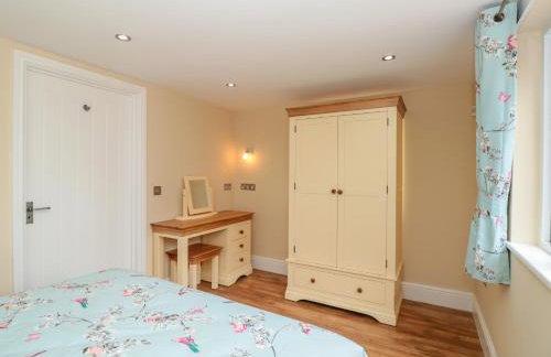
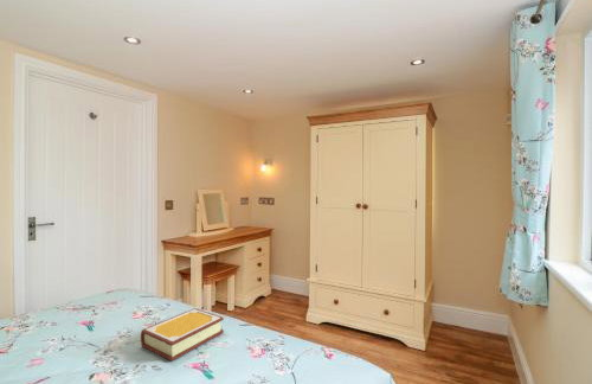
+ book (184, 331)
